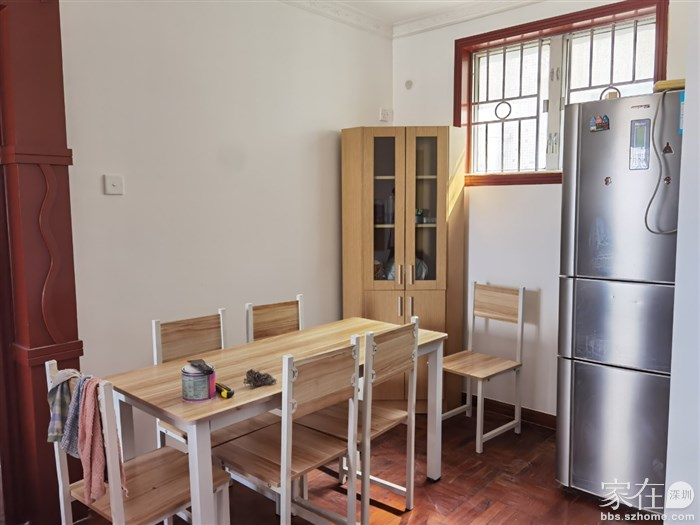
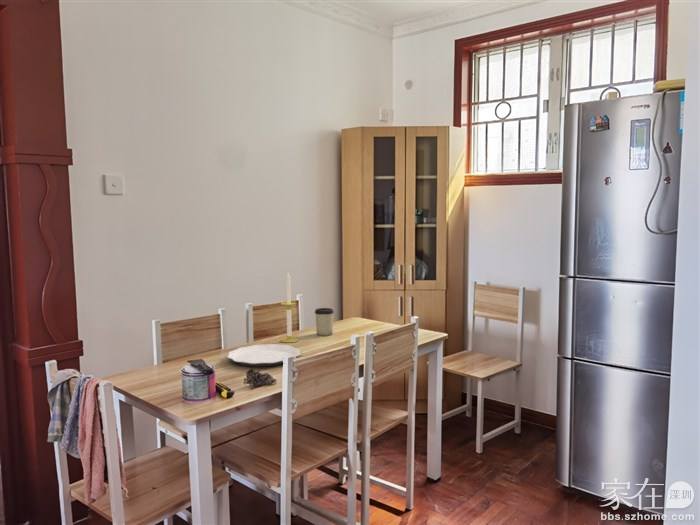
+ cup (324, 321)
+ candle (288, 306)
+ plate (264, 355)
